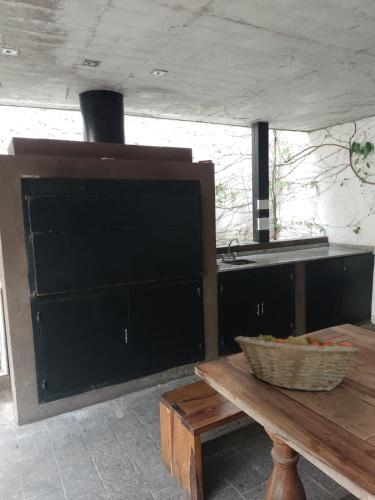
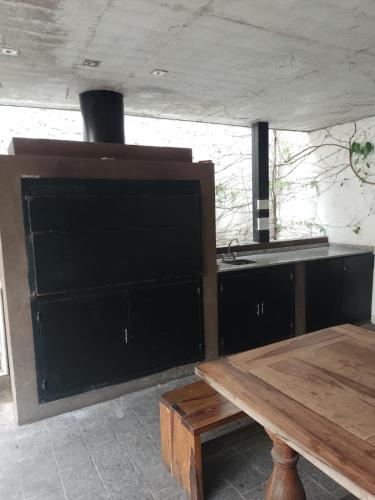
- fruit basket (294, 353)
